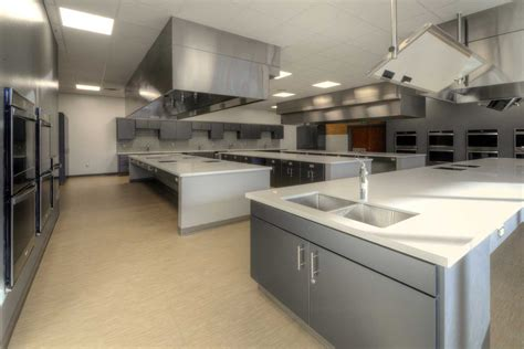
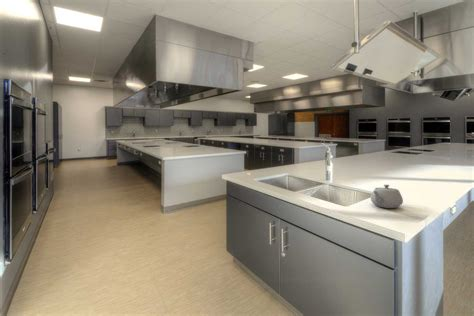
+ teapot (385, 195)
